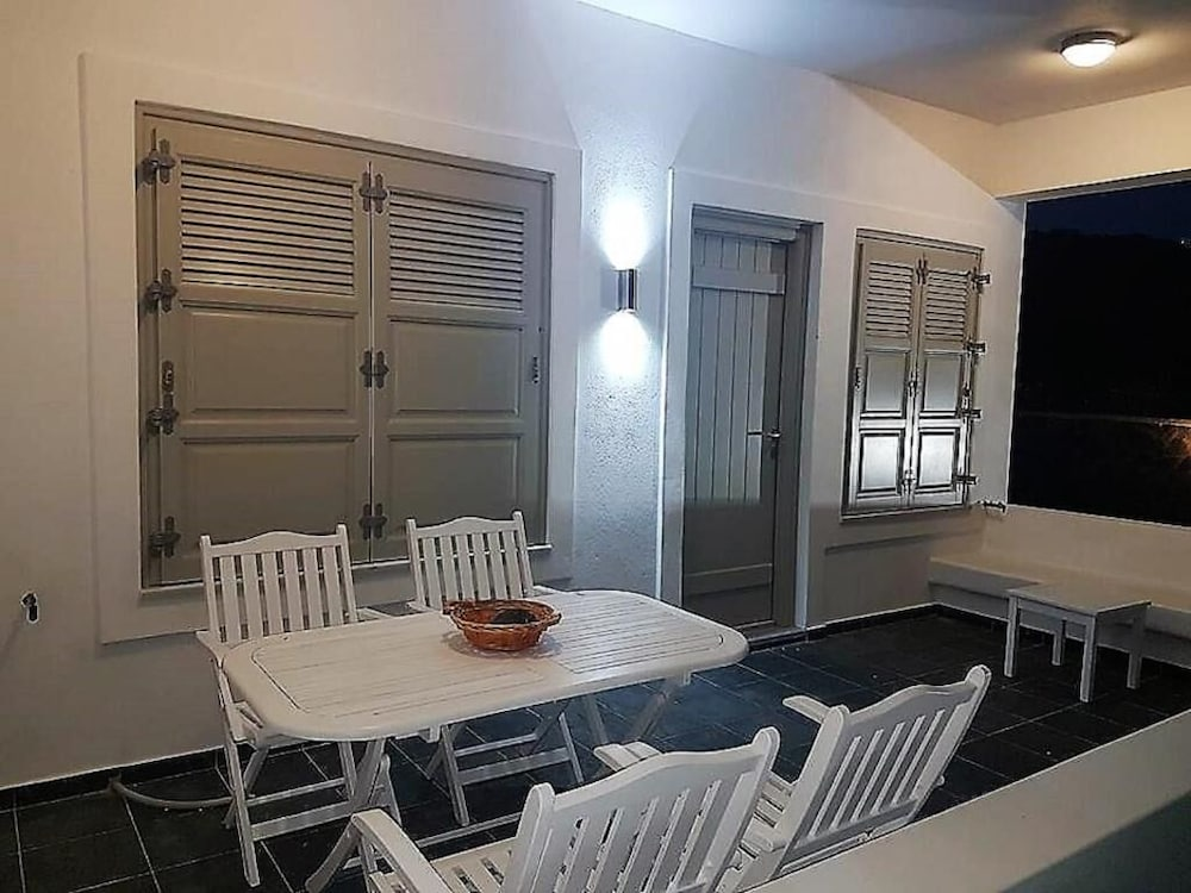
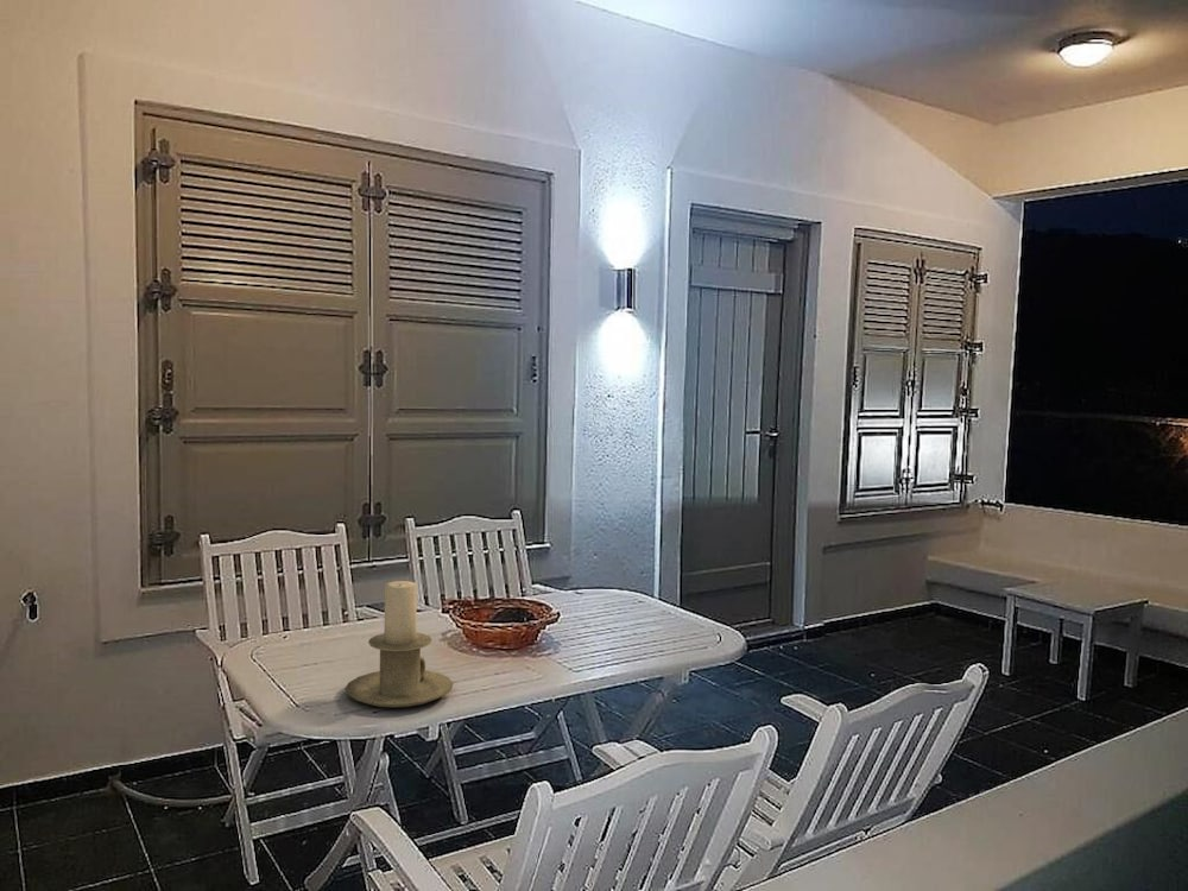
+ candle holder (400, 638)
